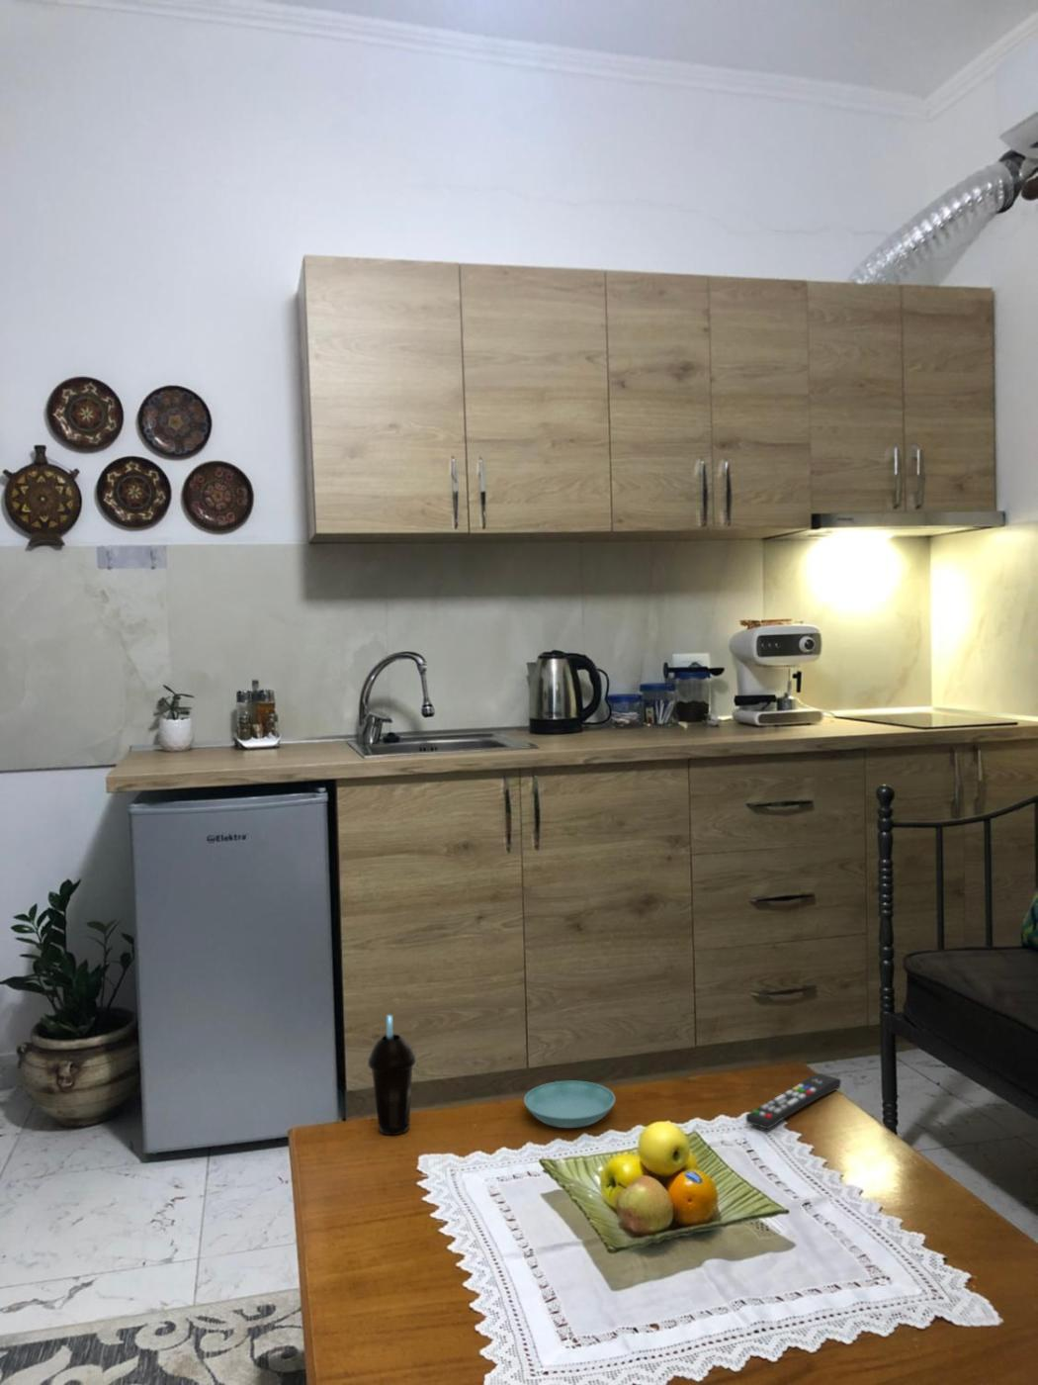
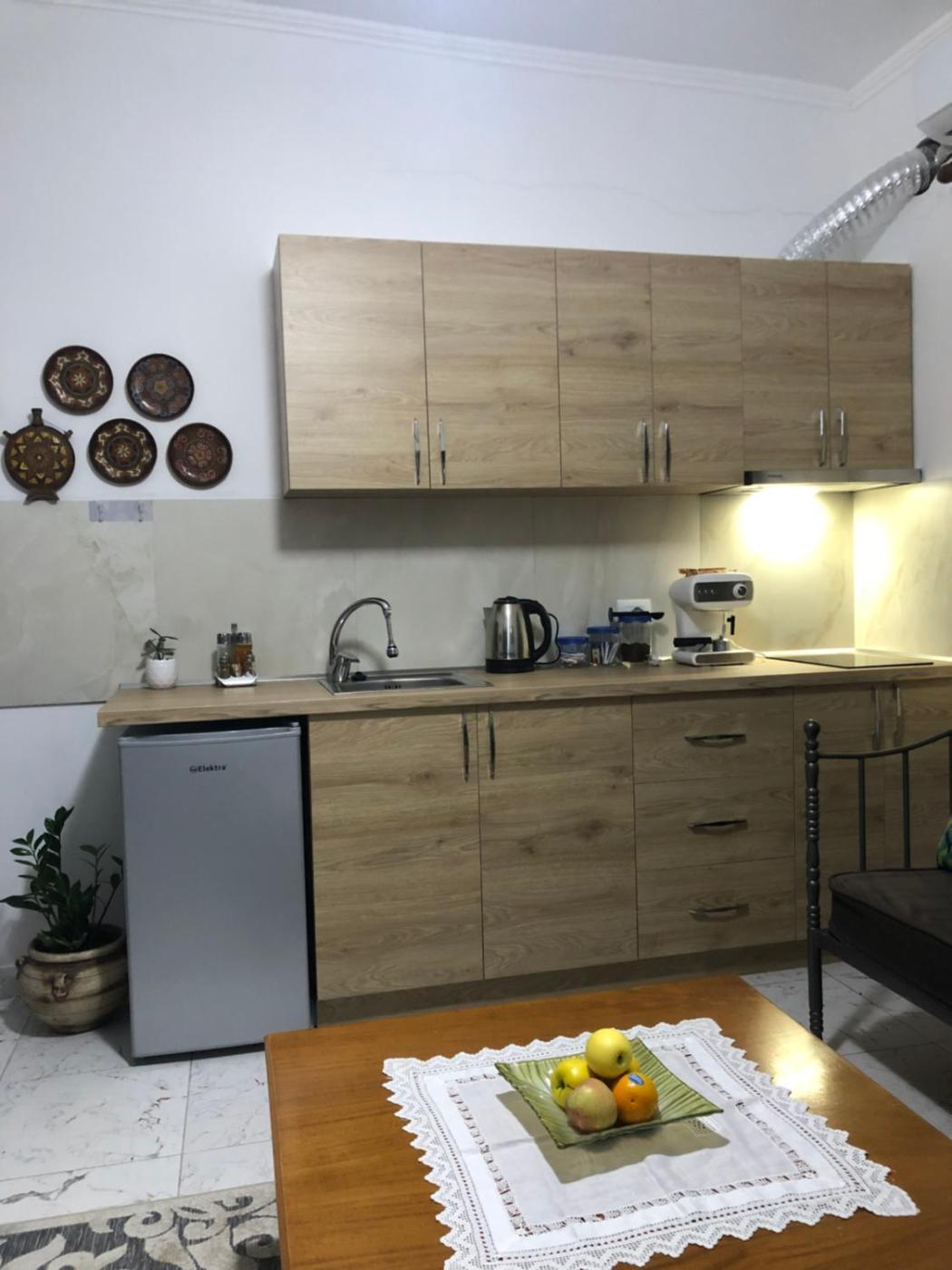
- saucer (569, 1106)
- cup (391, 1071)
- remote control (795, 1099)
